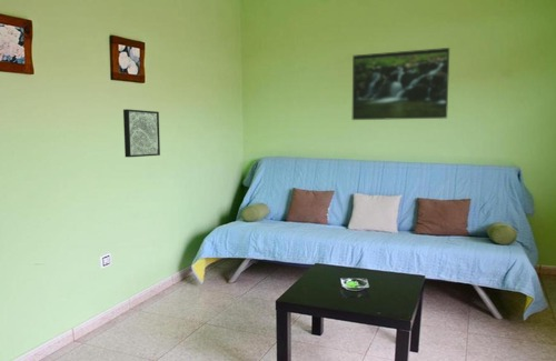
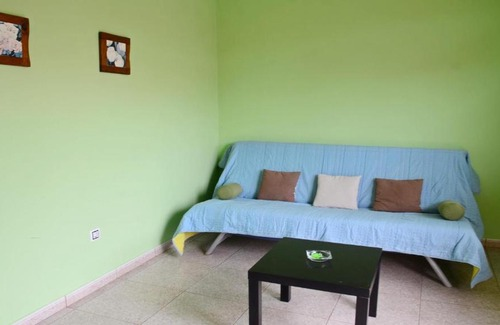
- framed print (398, 86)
- wall art (142, 133)
